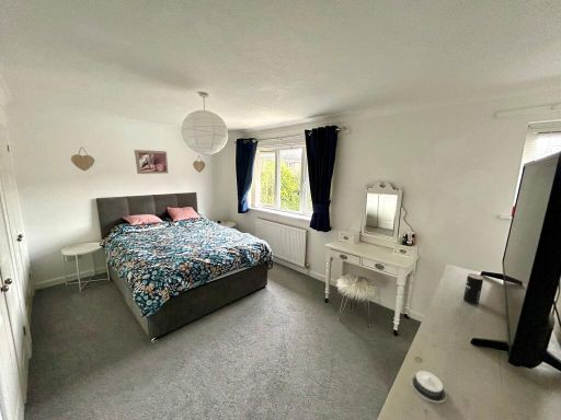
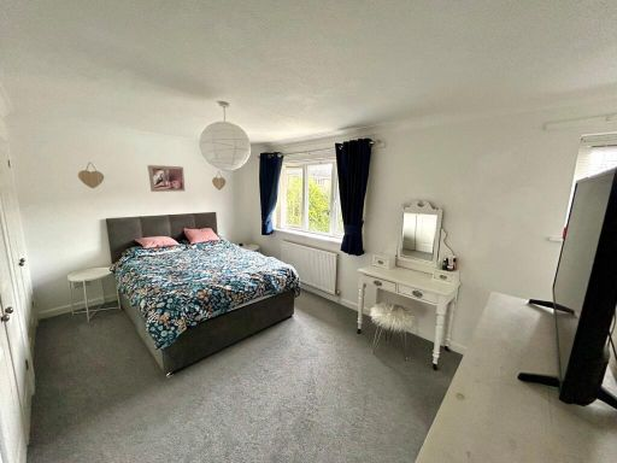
- architectural model (428, 381)
- beverage can (472, 289)
